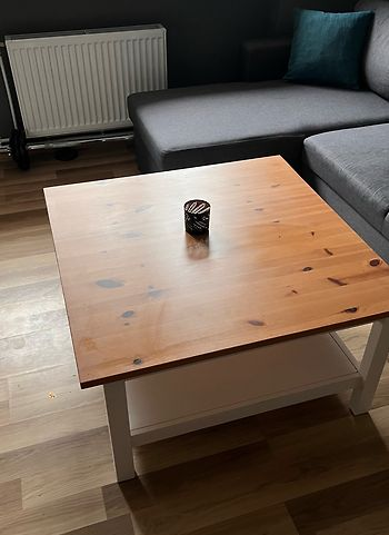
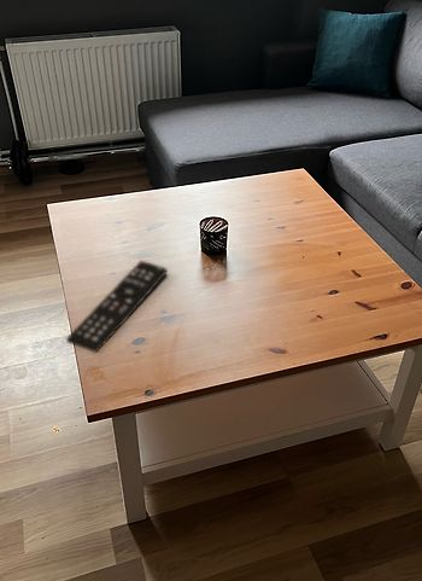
+ remote control (121, 302)
